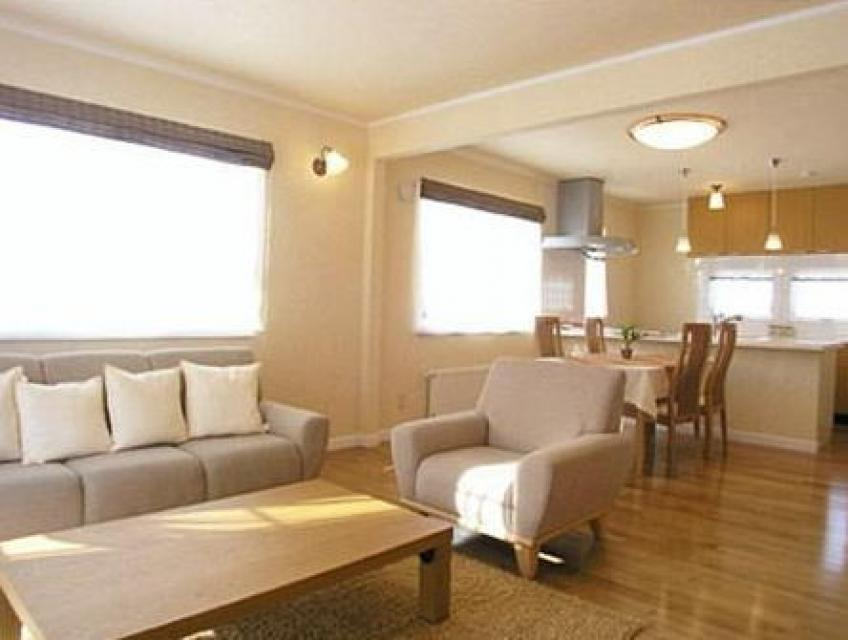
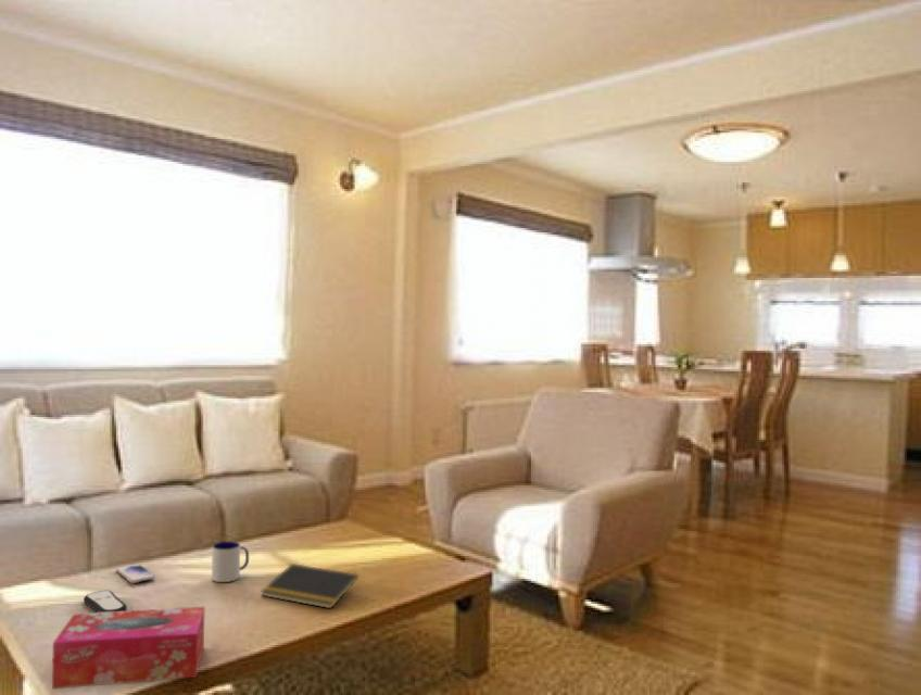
+ notepad (310, 584)
+ smartphone (135, 572)
+ mug (230, 560)
+ remote control (105, 603)
+ tissue box (133, 644)
